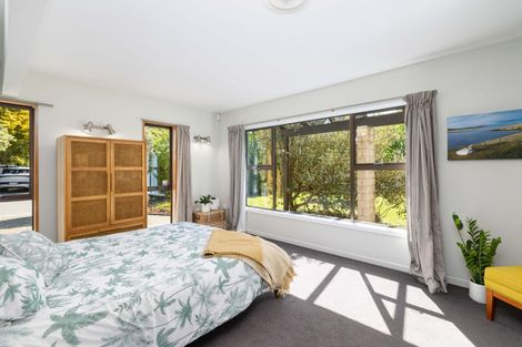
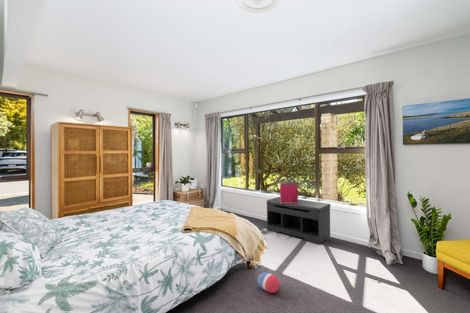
+ capsule (268, 281)
+ storage bin (289, 192)
+ bench (297, 217)
